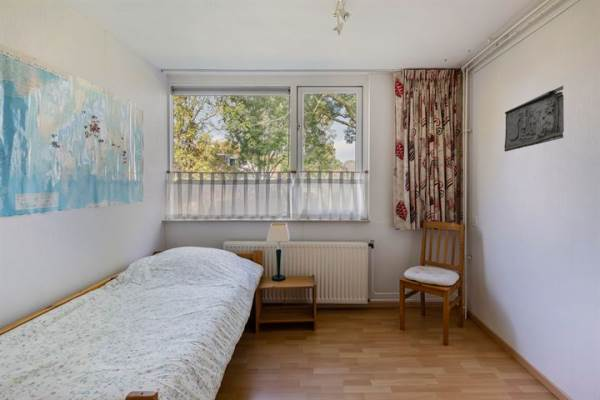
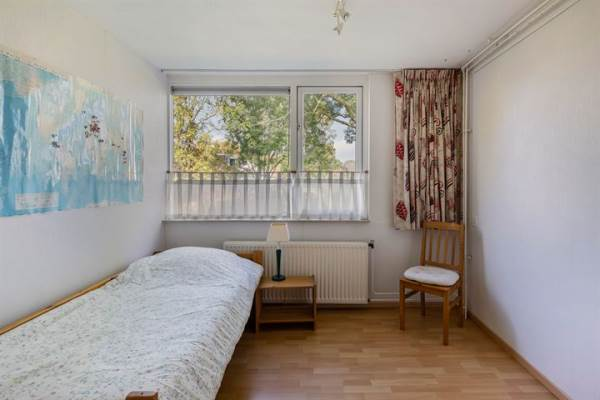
- relief panel (529, 123)
